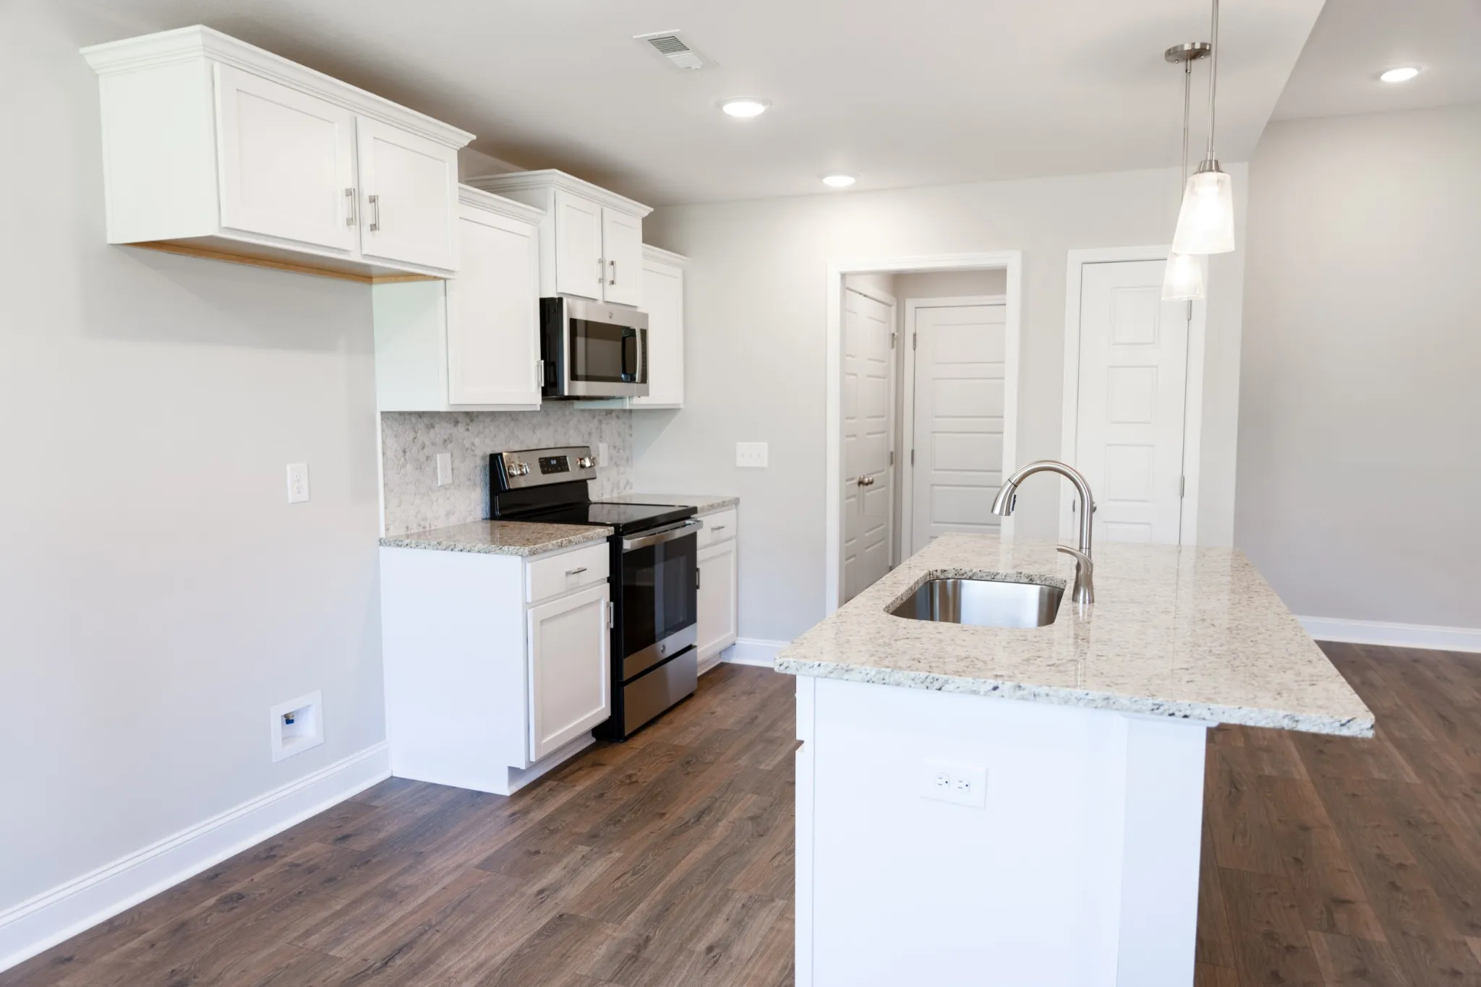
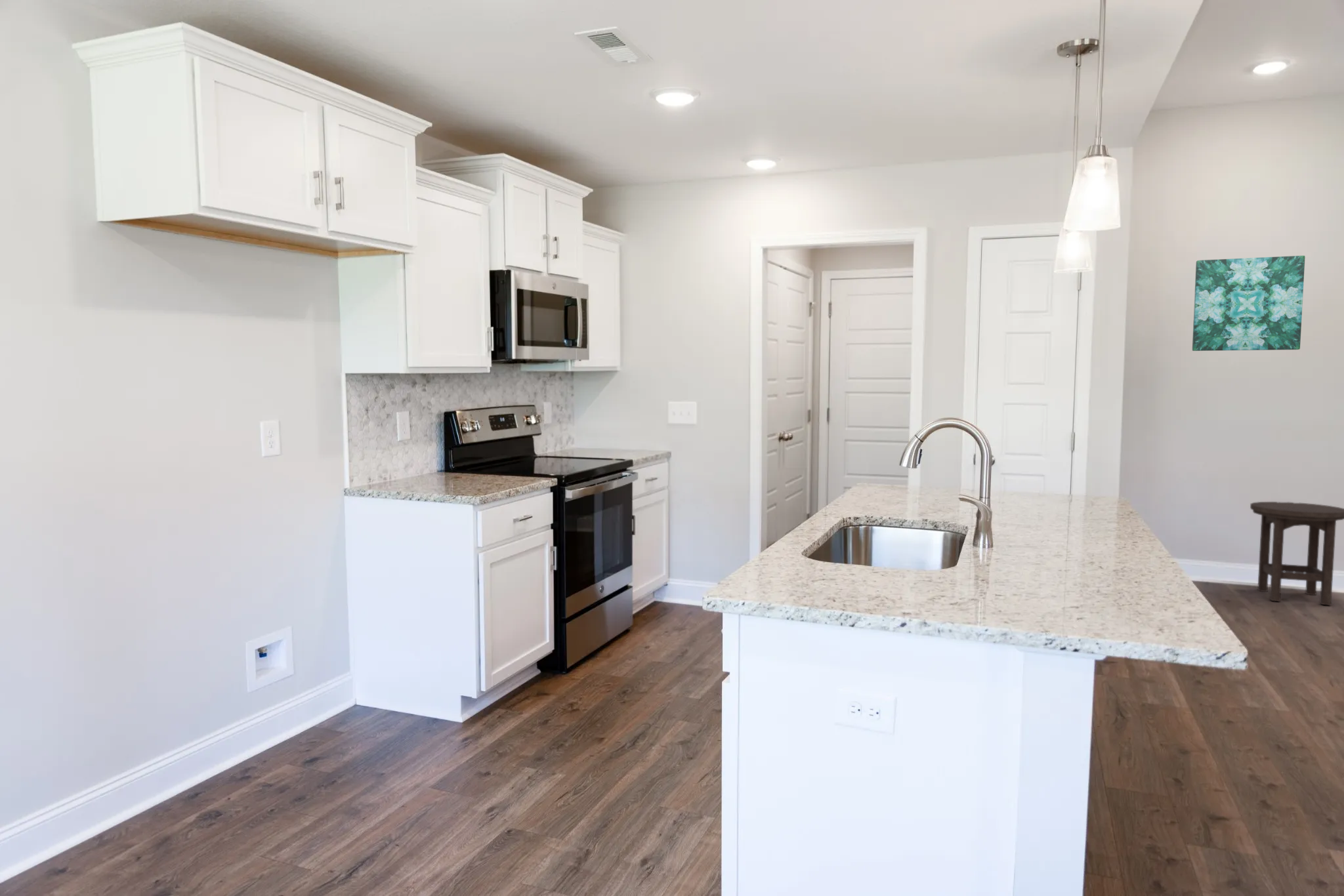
+ stool (1307, 556)
+ wall art (1247, 304)
